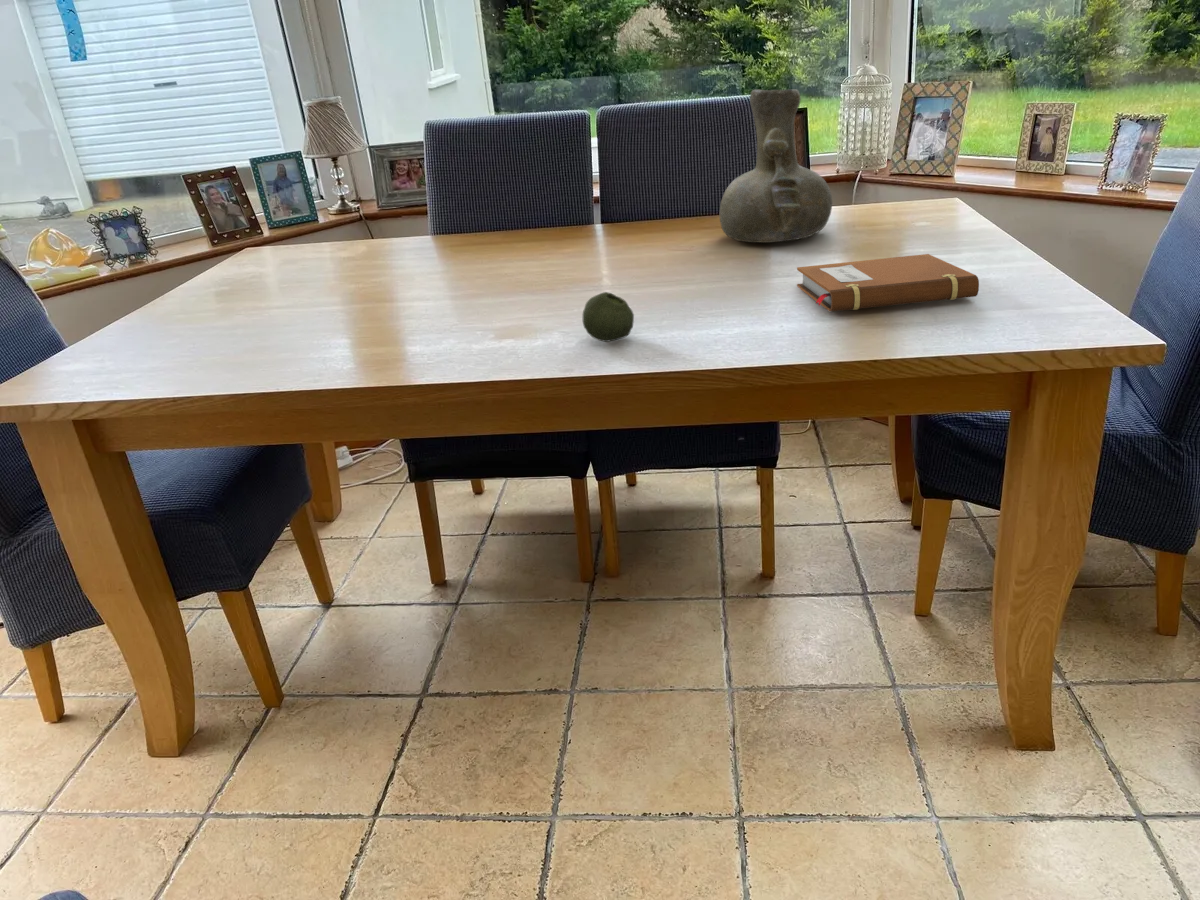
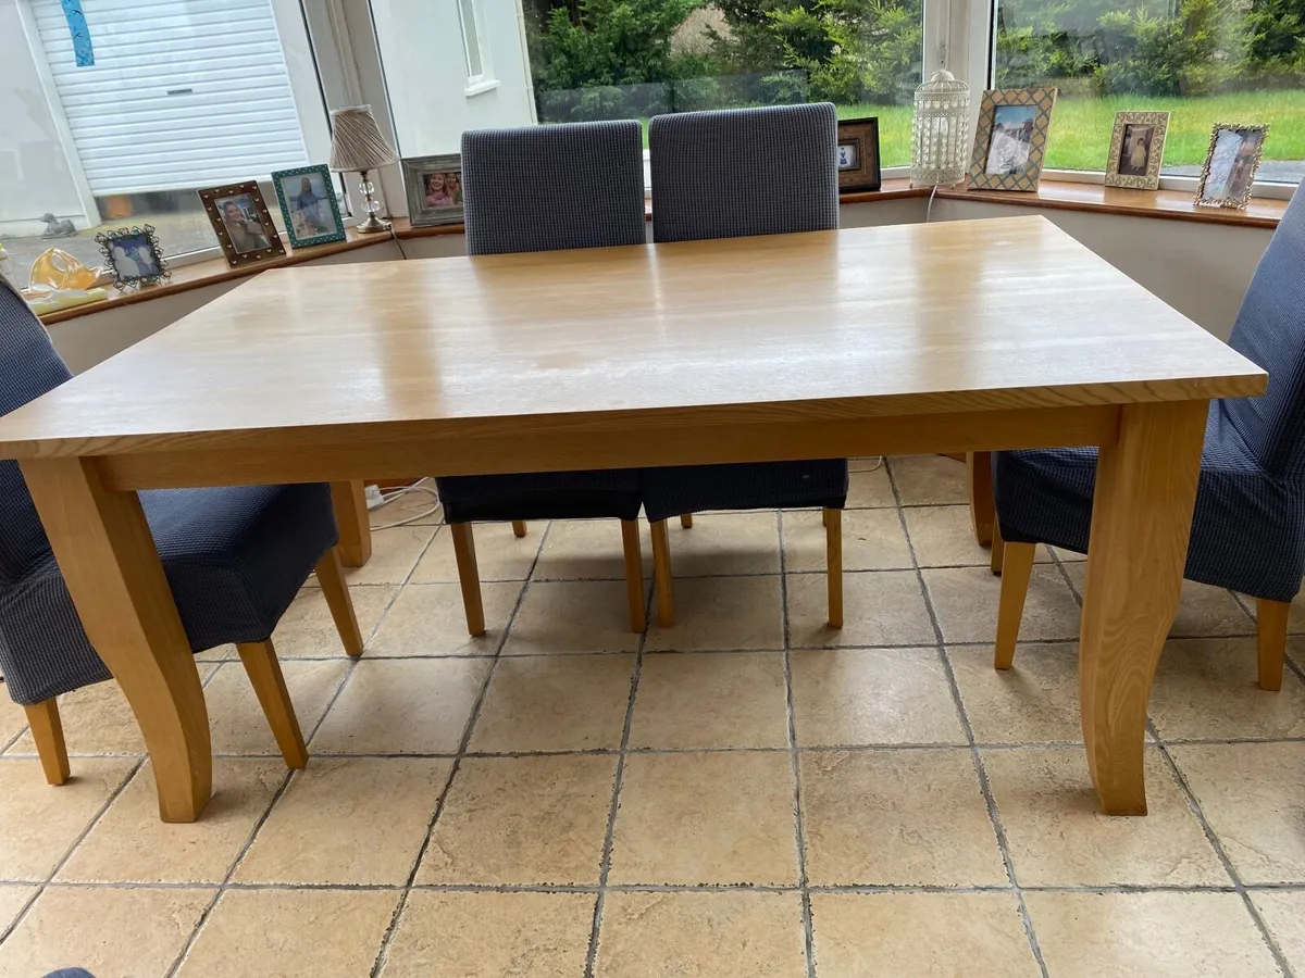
- notebook (878, 282)
- fruit (607, 316)
- vase (774, 164)
